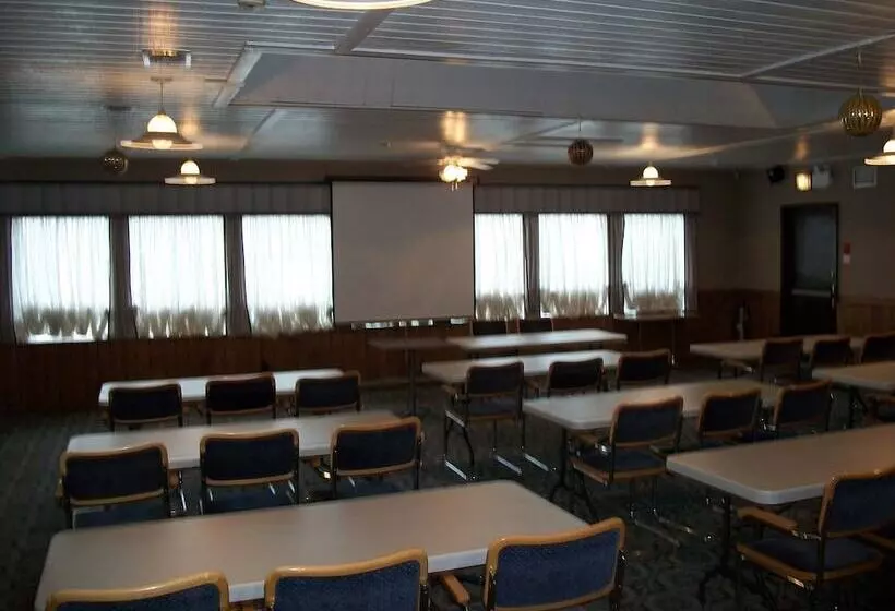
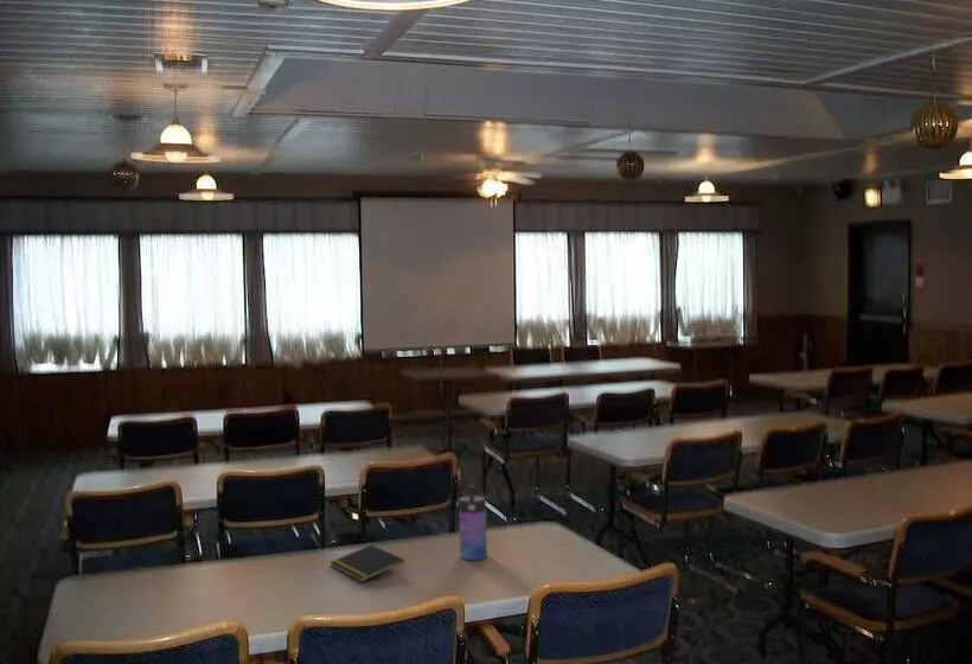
+ water bottle (472, 521)
+ notepad (366, 562)
